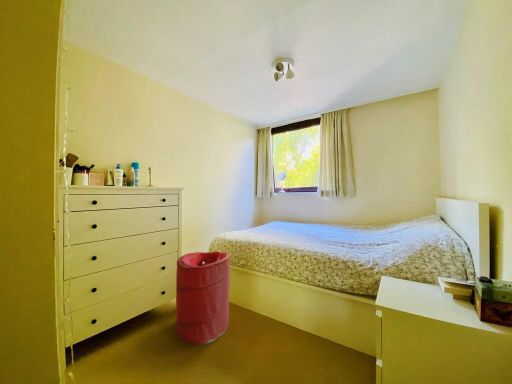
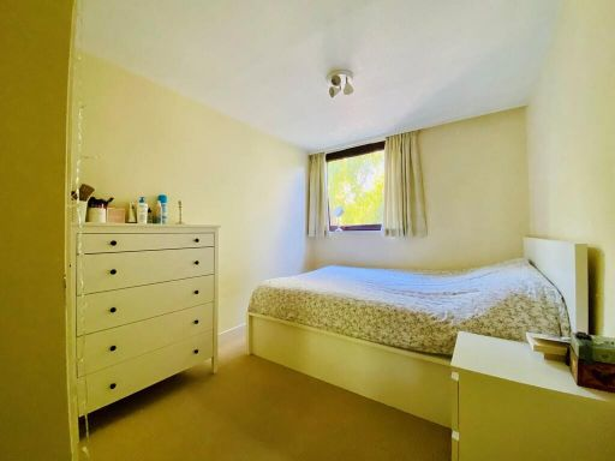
- laundry hamper (204, 289)
